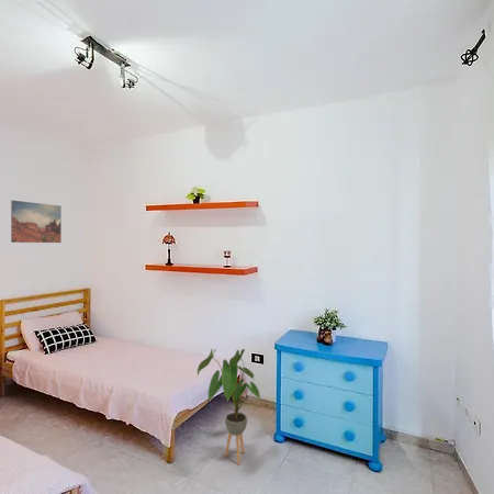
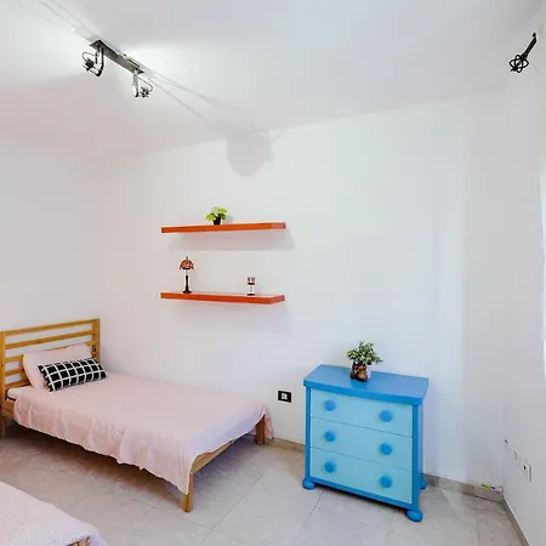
- house plant (232, 404)
- wall art (37, 223)
